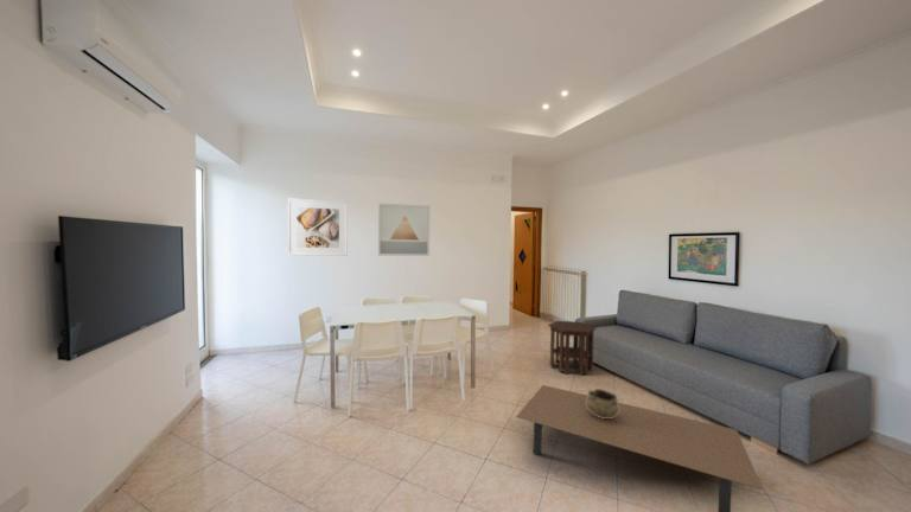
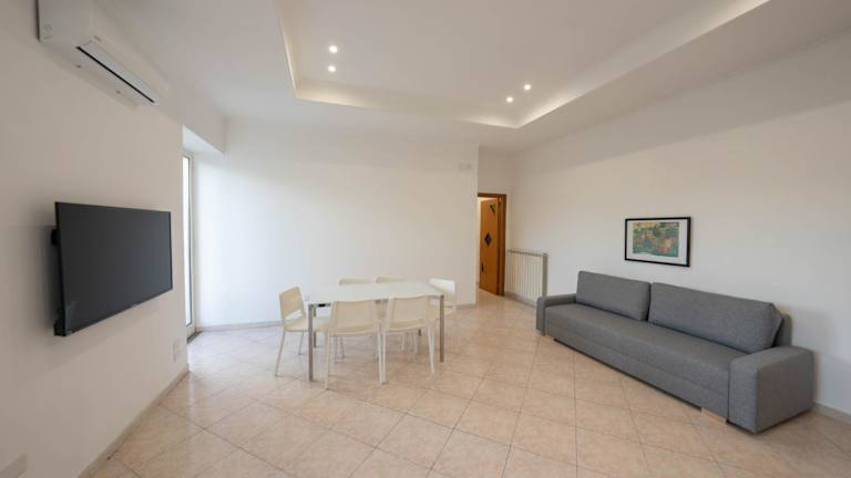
- coffee table (622, 441)
- side table (571, 347)
- decorative bowl (603, 404)
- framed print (318, 228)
- wall art (403, 230)
